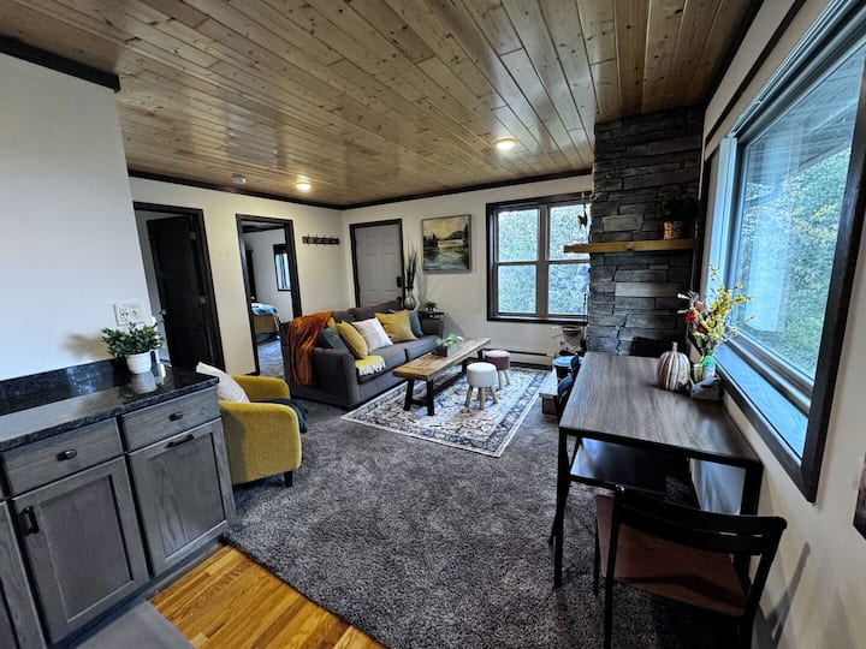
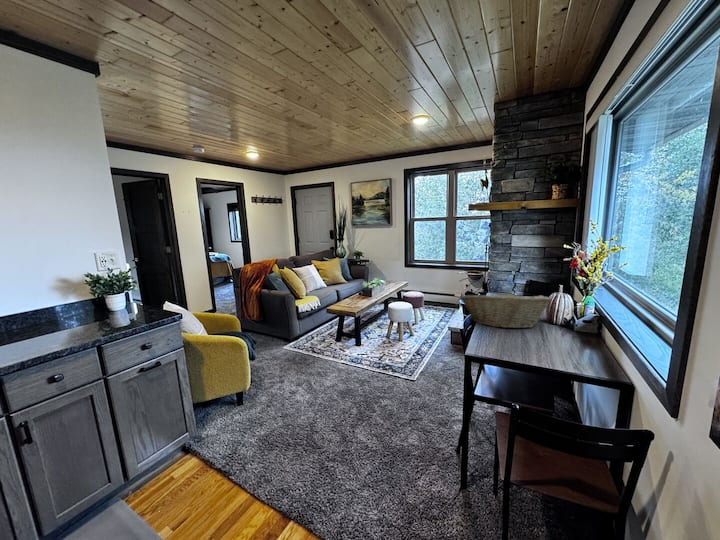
+ fruit basket (503, 305)
